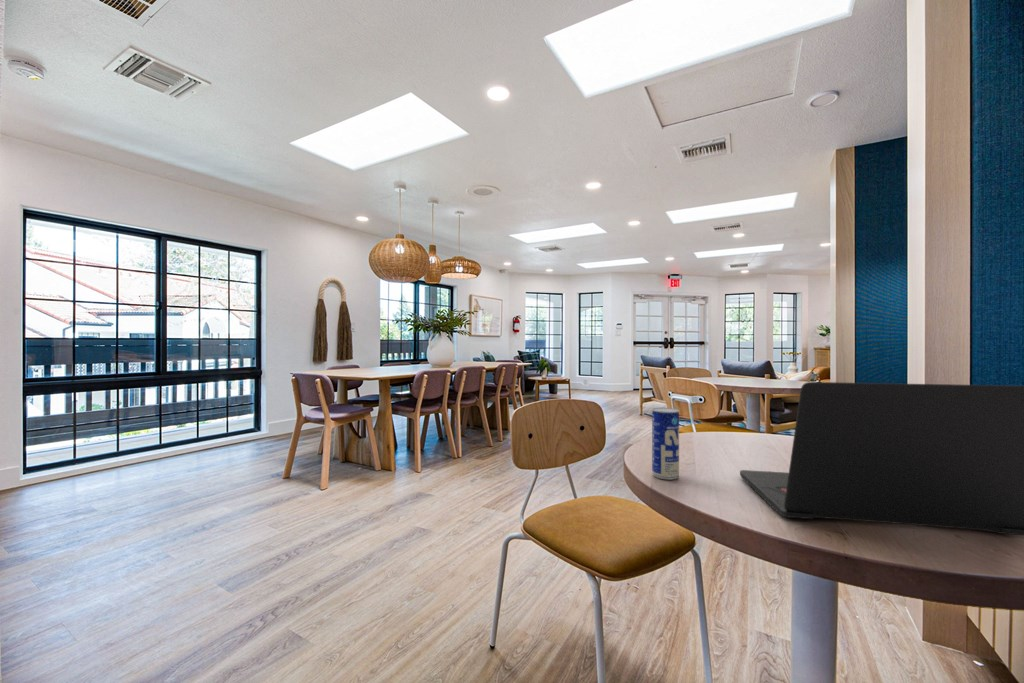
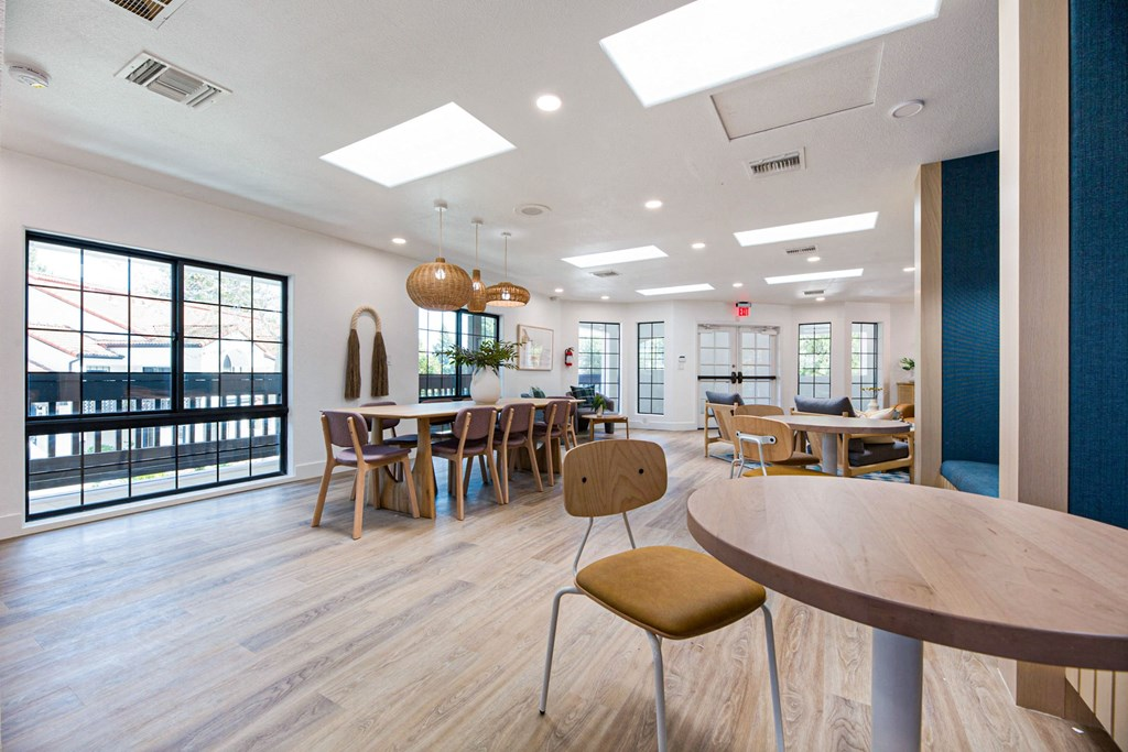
- beverage can (665, 442)
- laptop (870, 442)
